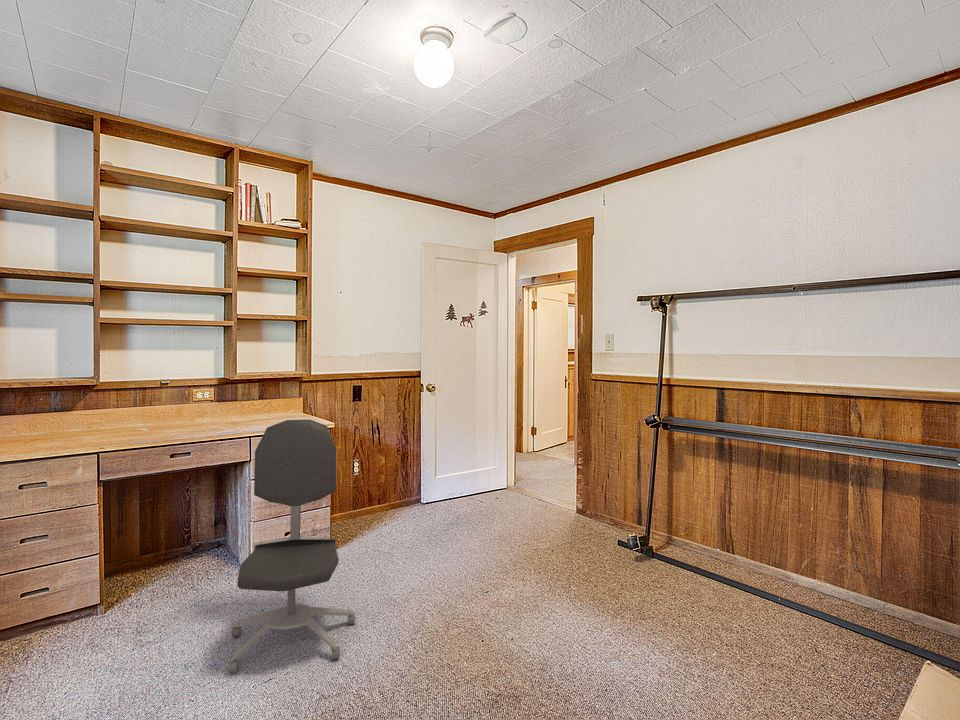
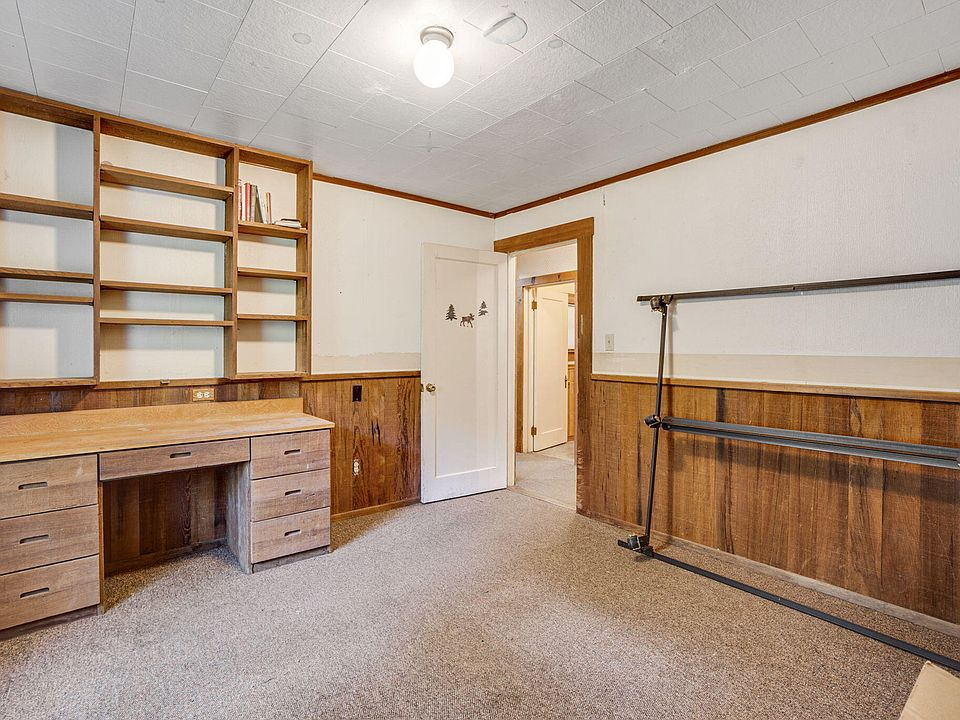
- office chair (292, 533)
